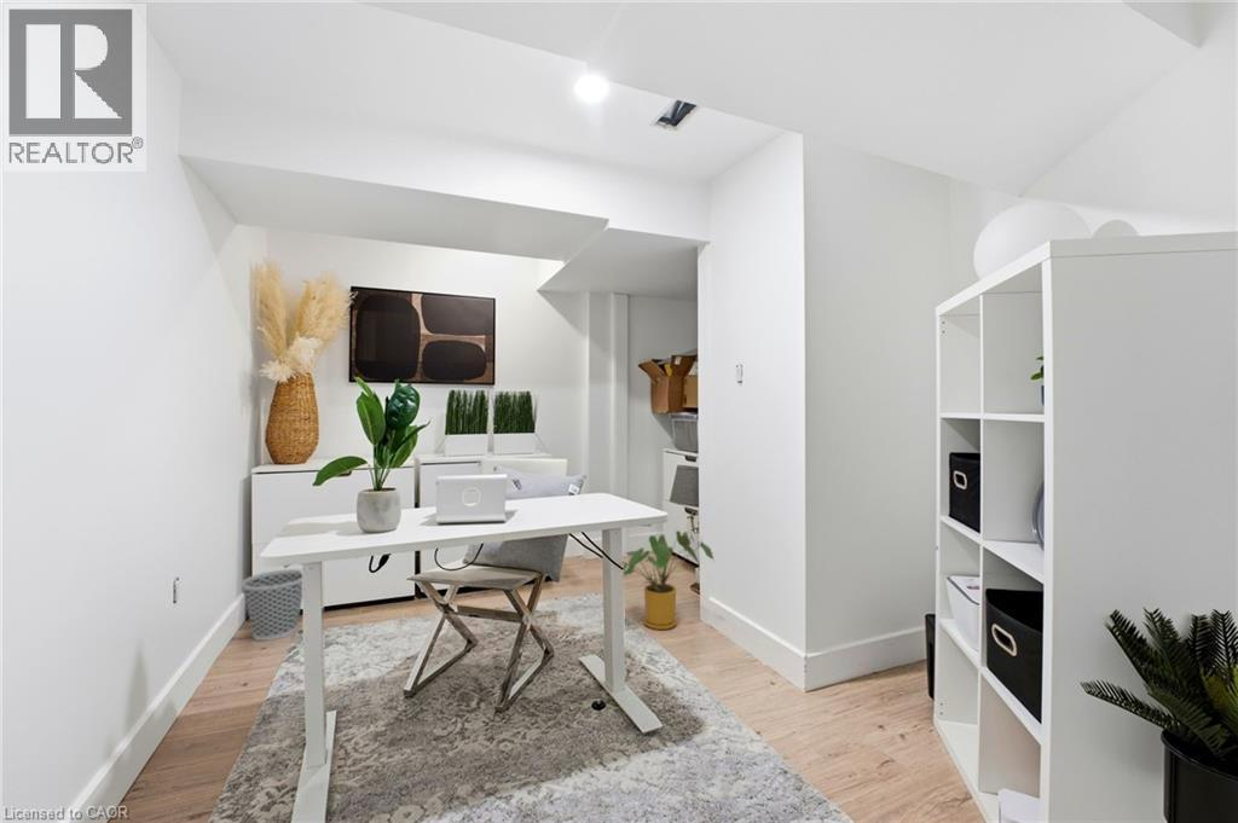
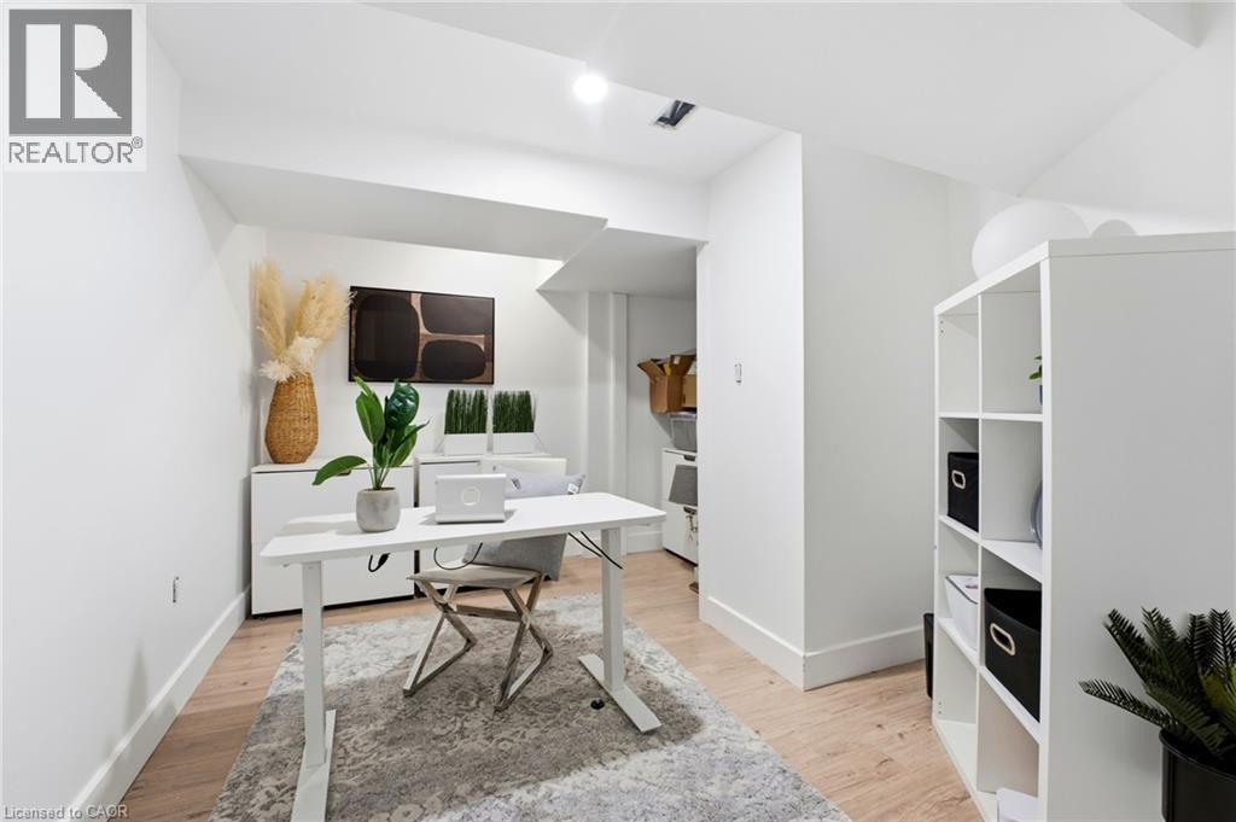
- house plant (661, 578)
- wastebasket (274, 604)
